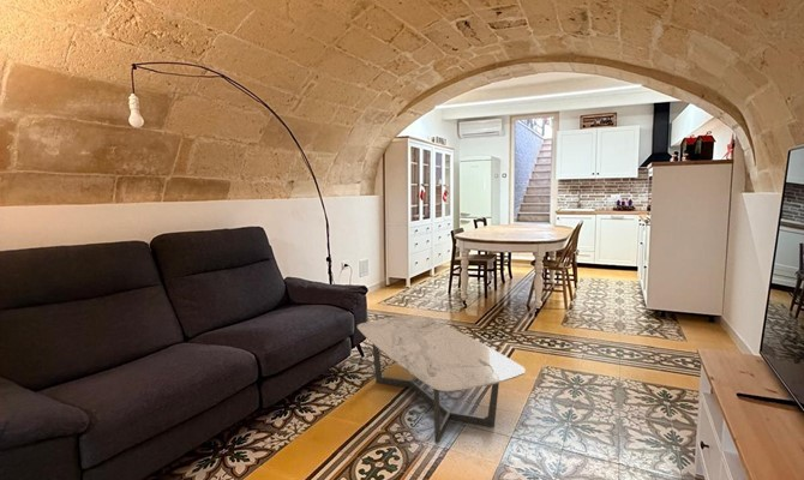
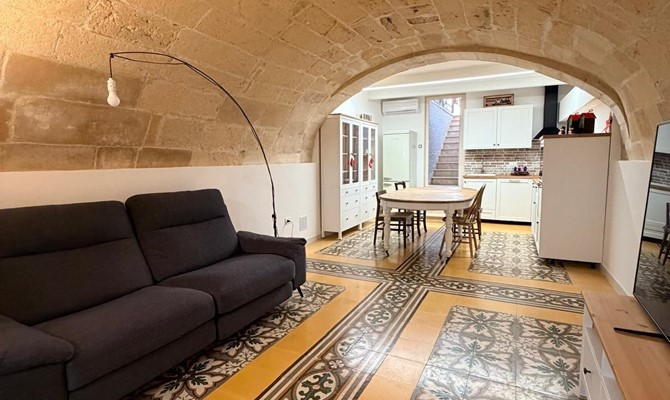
- coffee table (428, 372)
